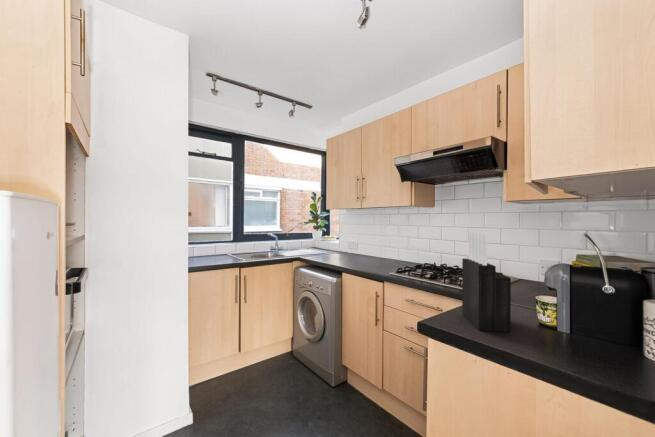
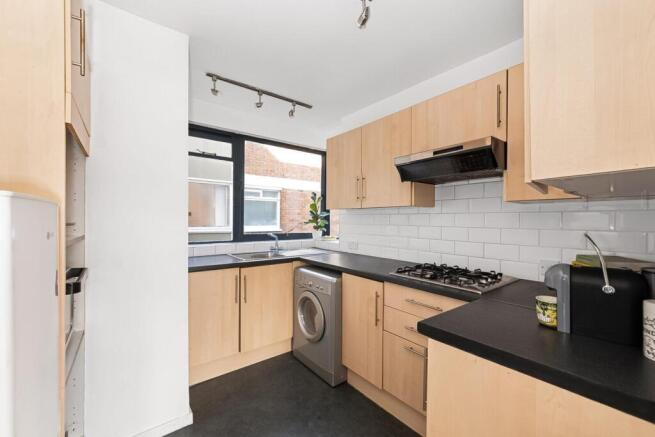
- knife block (487, 277)
